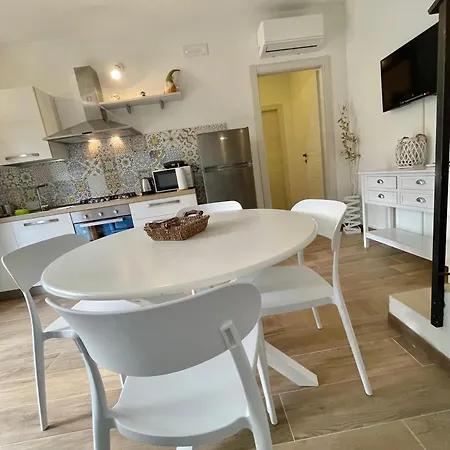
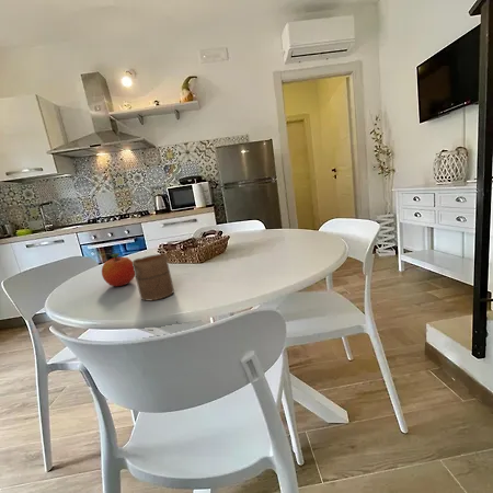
+ cup (152, 276)
+ fruit (117, 268)
